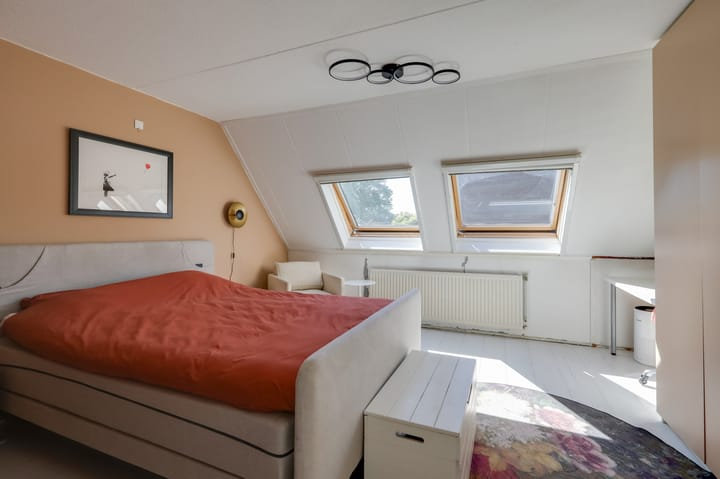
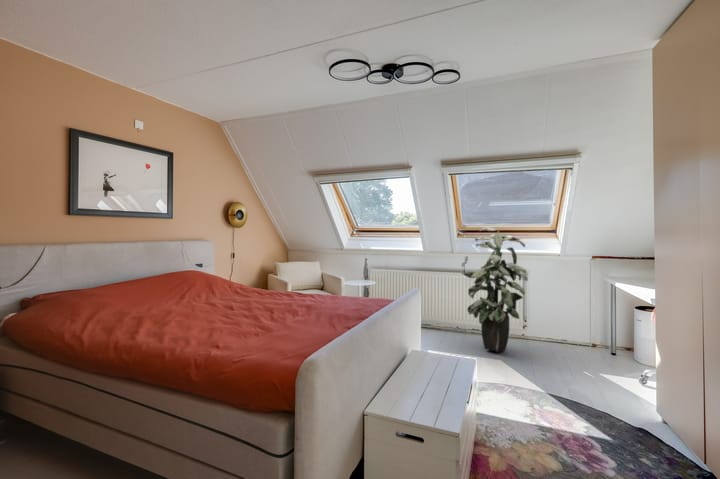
+ indoor plant (493, 287)
